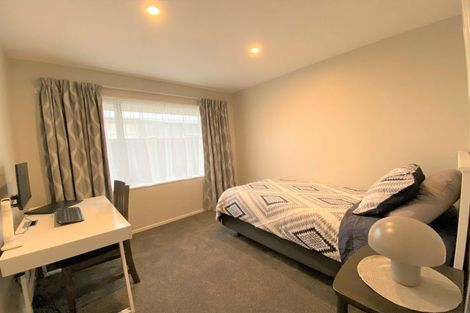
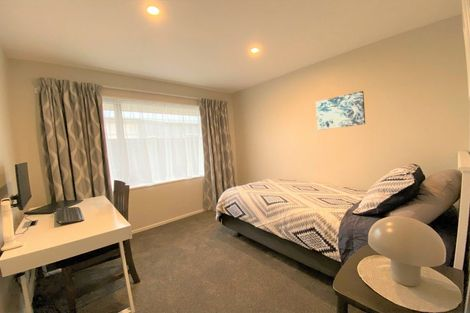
+ wall art (338, 112)
